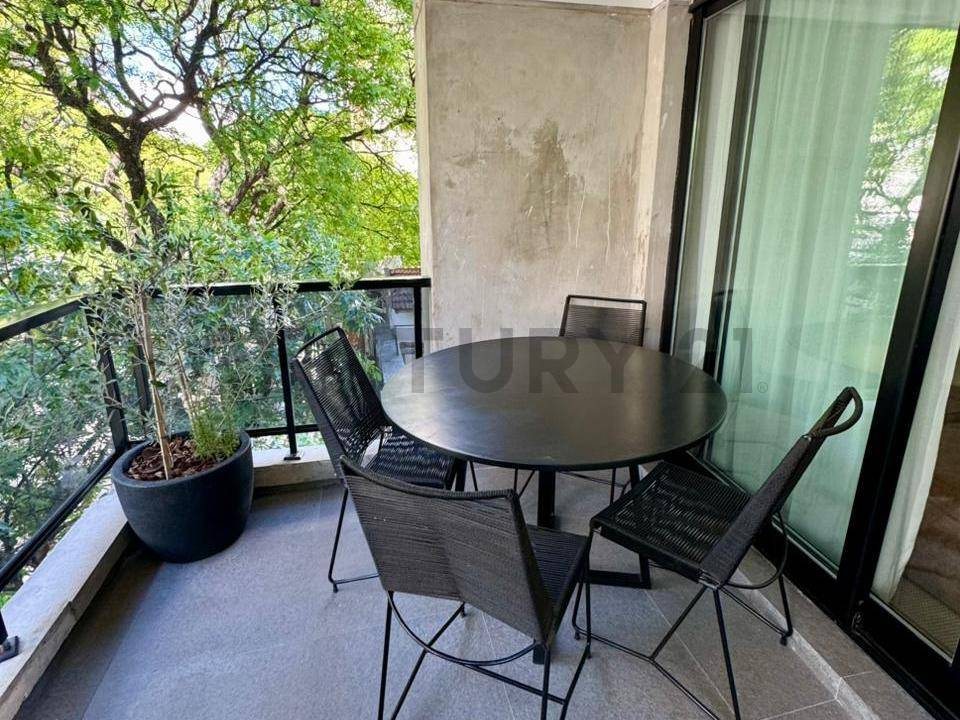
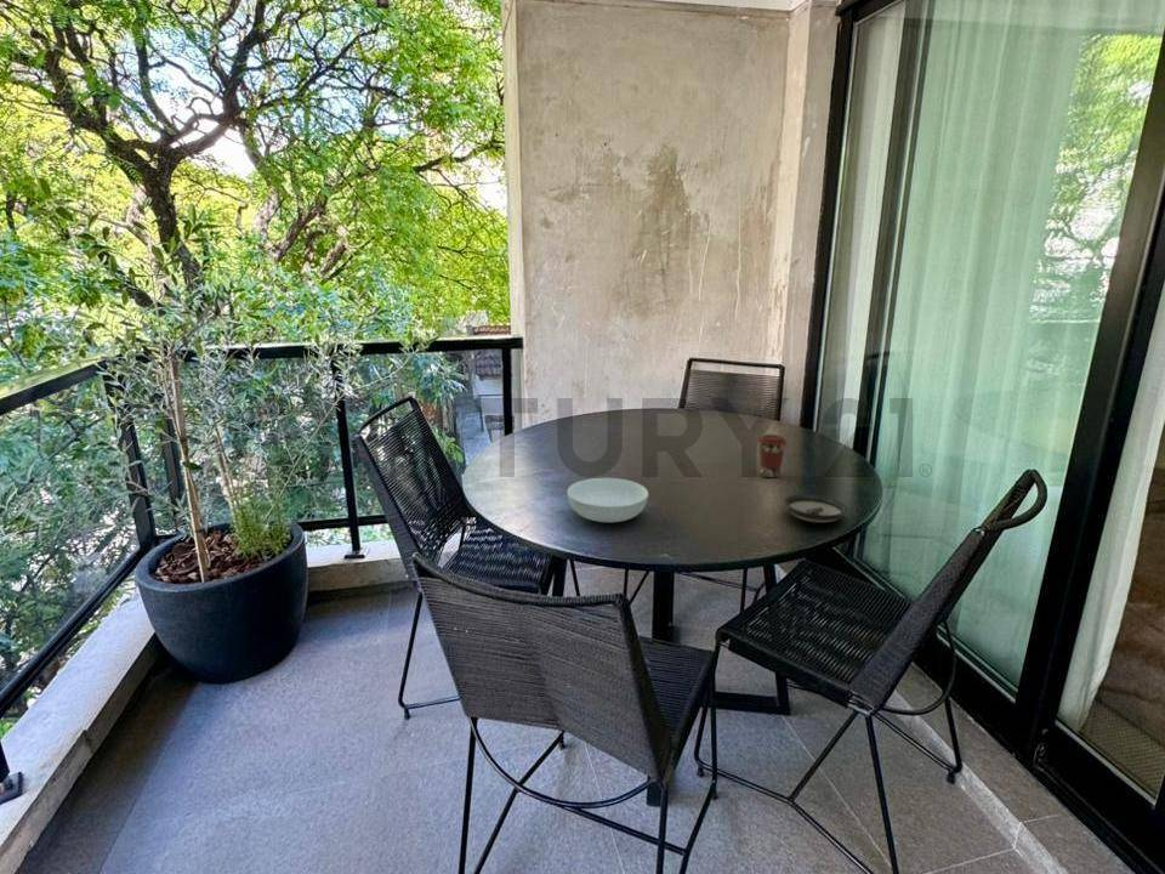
+ coffee cup (771, 455)
+ serving bowl (607, 503)
+ saucer (814, 510)
